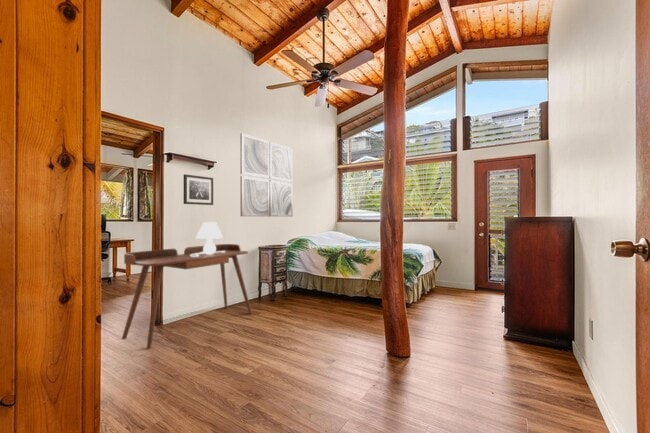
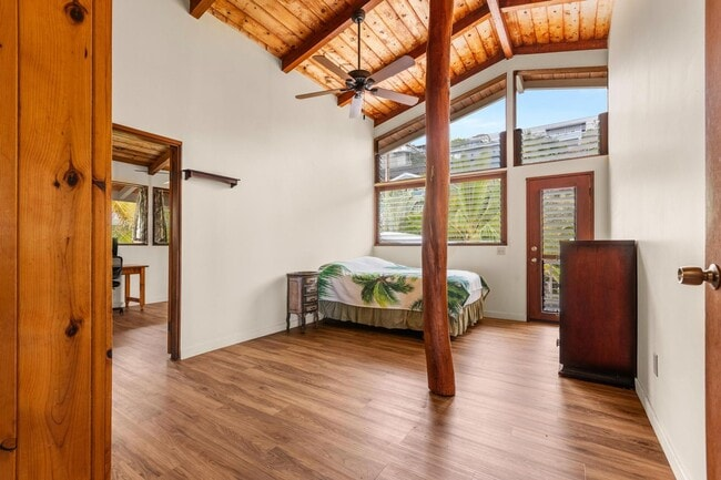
- wall art (269, 180)
- desk (191, 268)
- wall art (199, 190)
- table lamp (210, 237)
